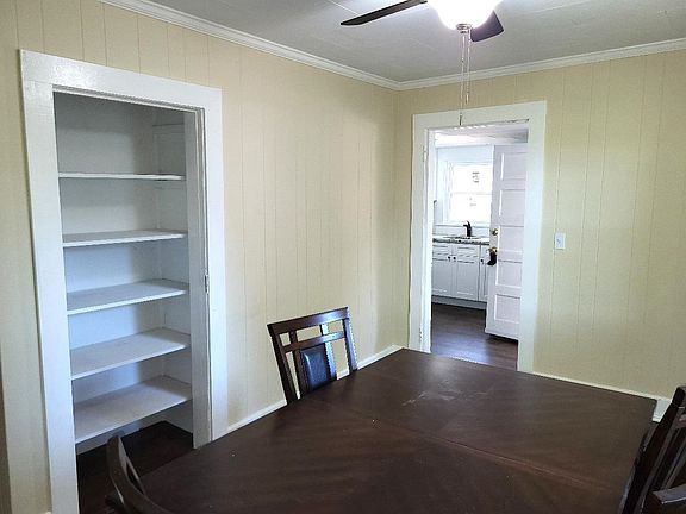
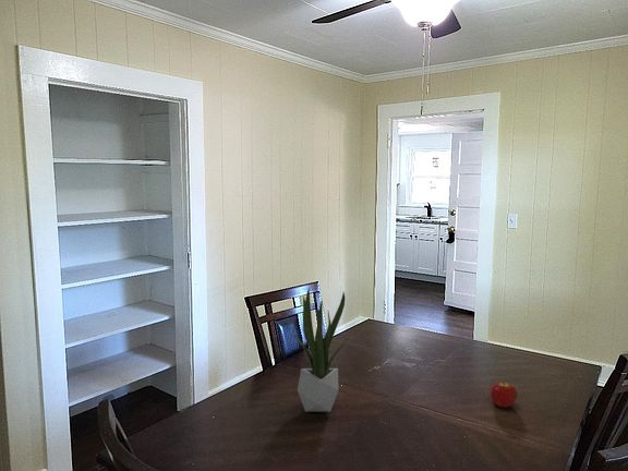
+ potted plant (317, 349)
+ fruit (504, 392)
